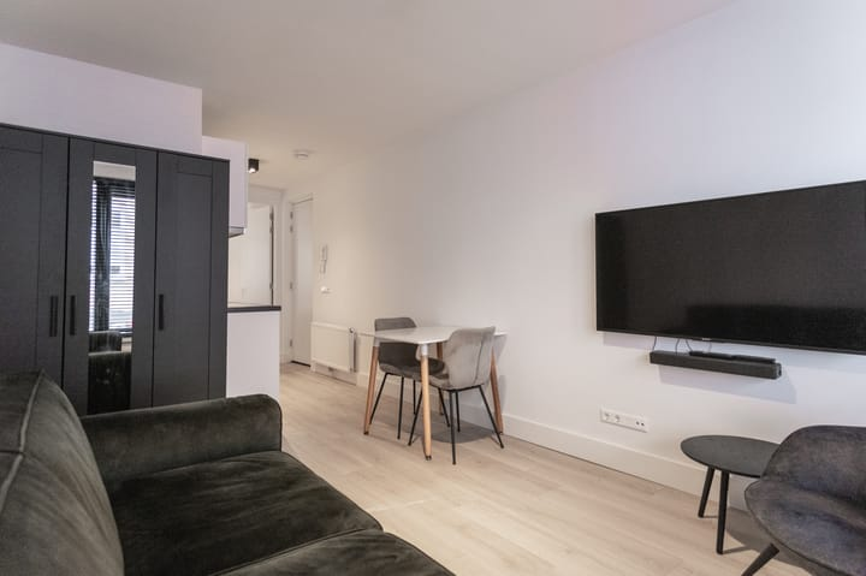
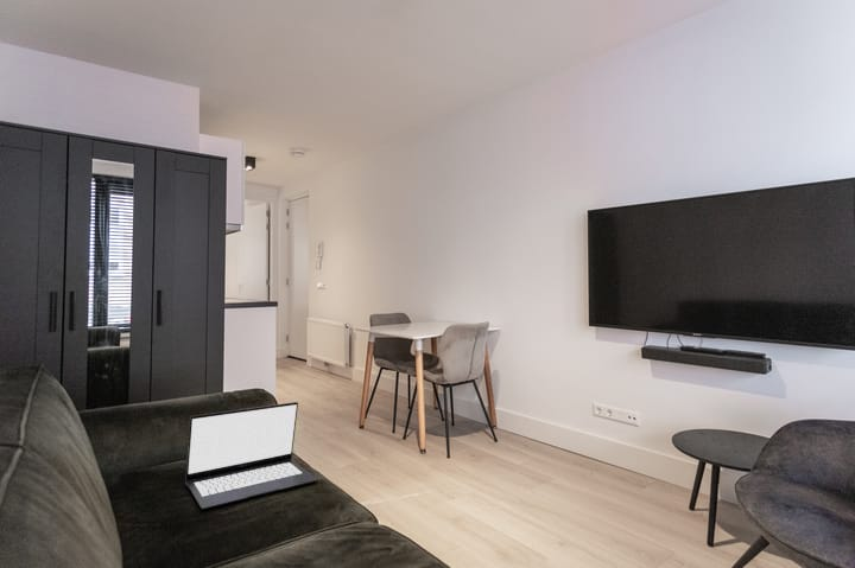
+ laptop (252, 447)
